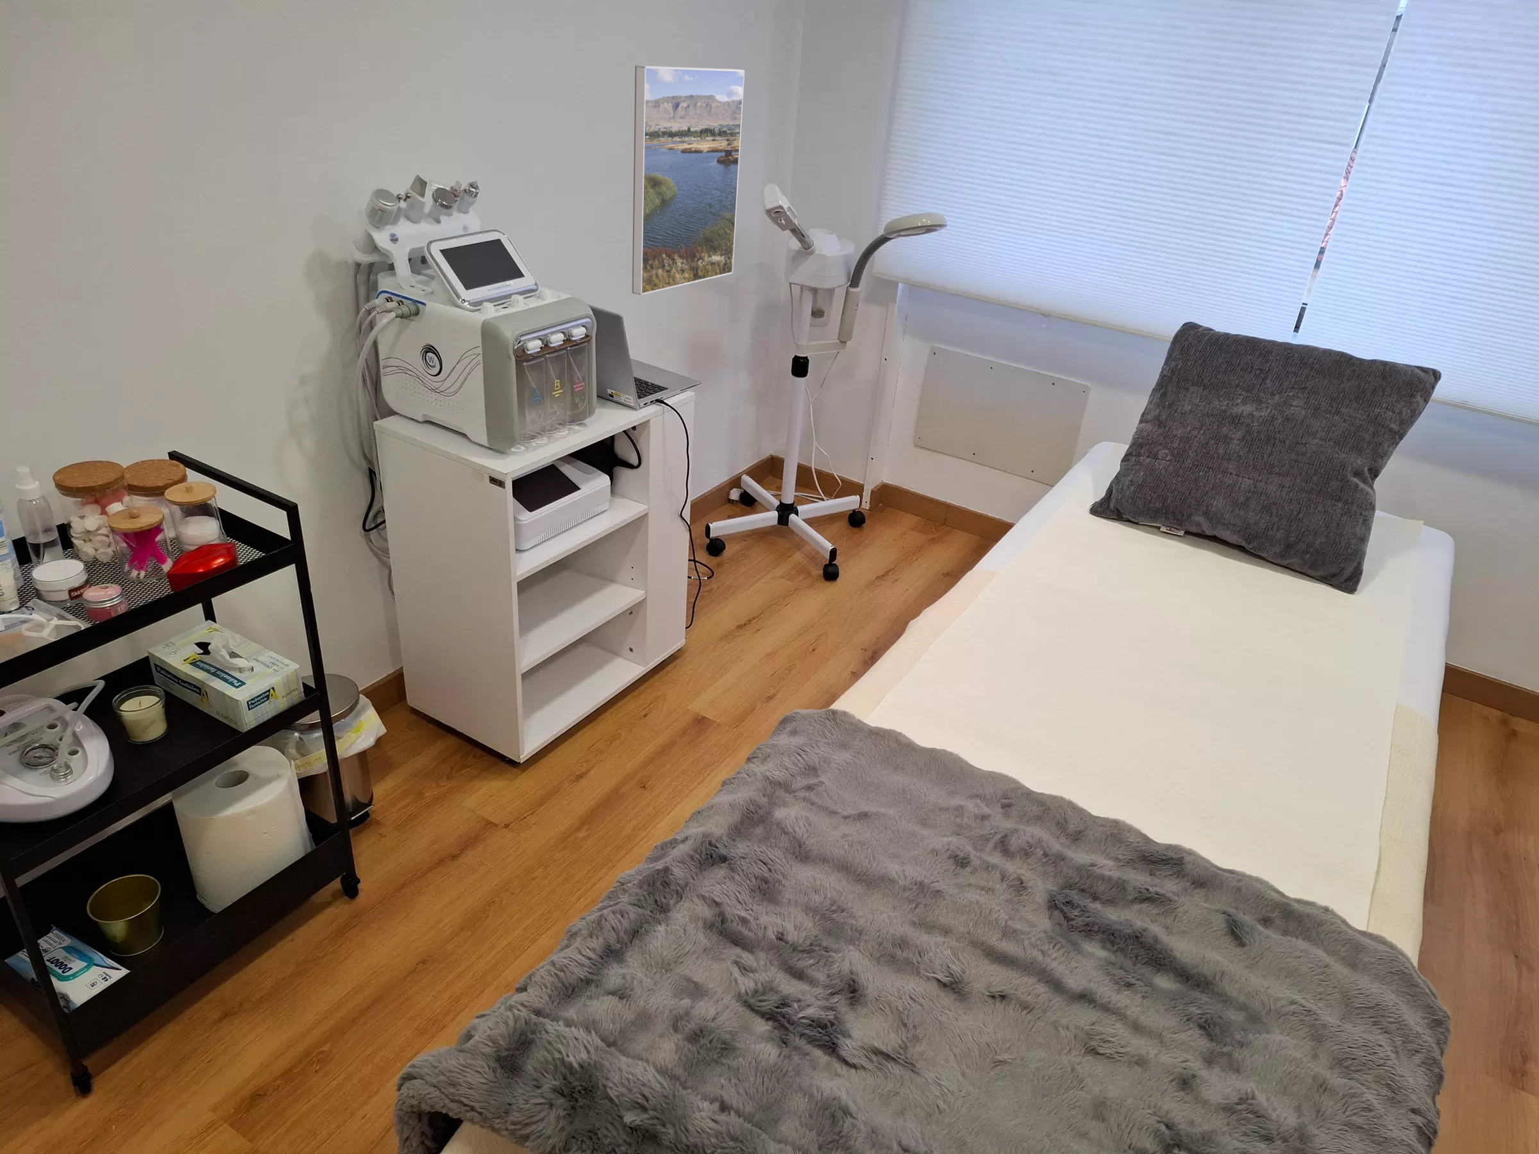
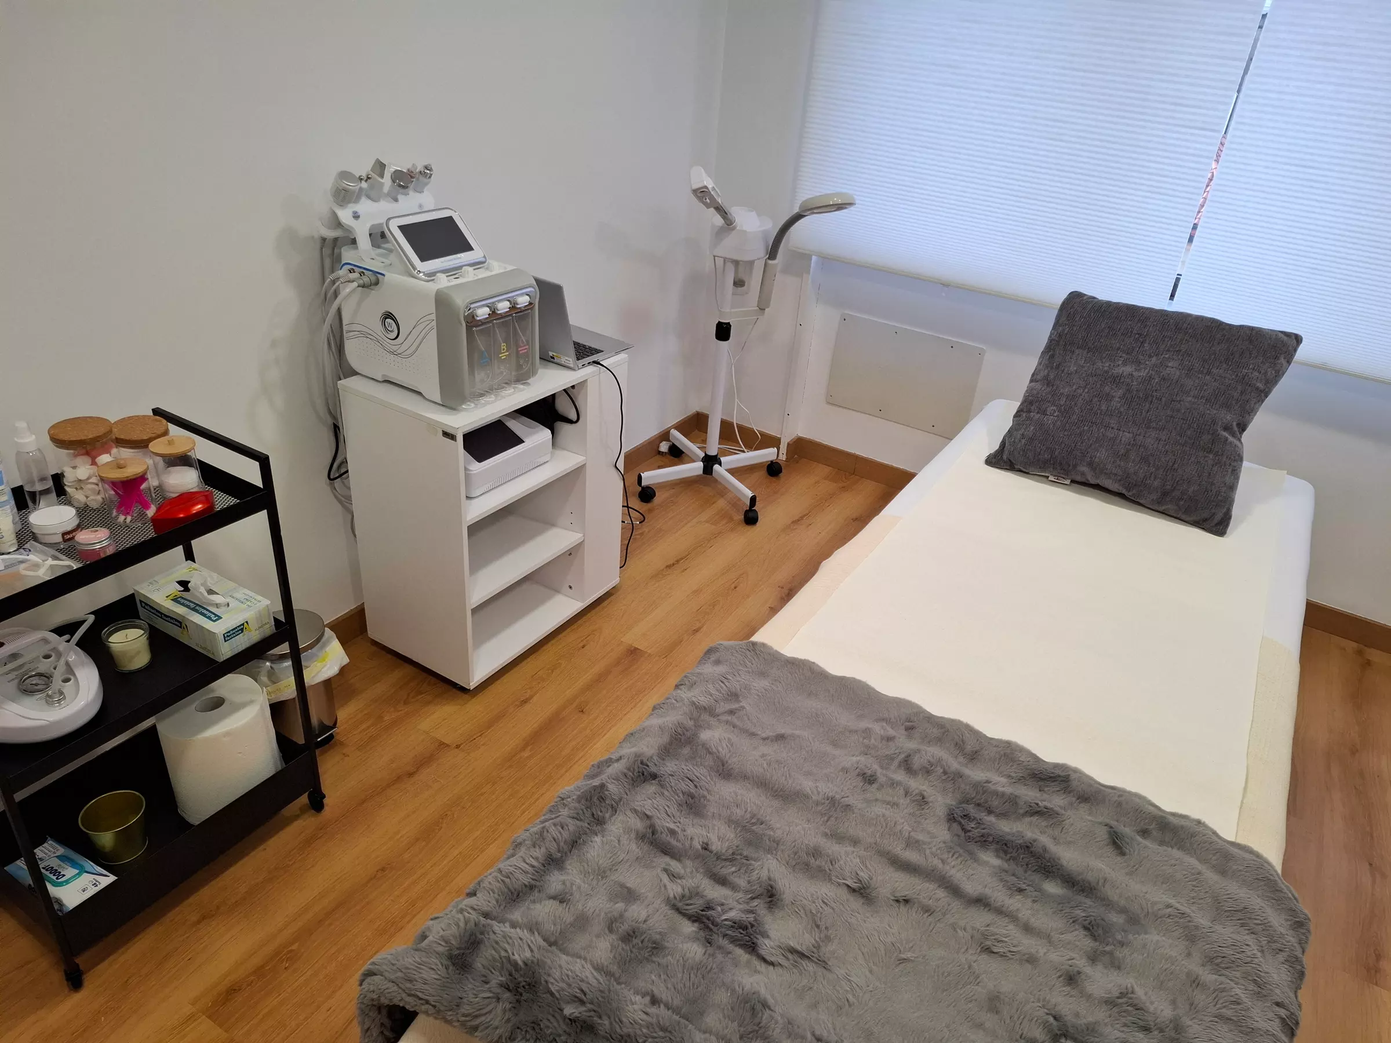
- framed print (688, 179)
